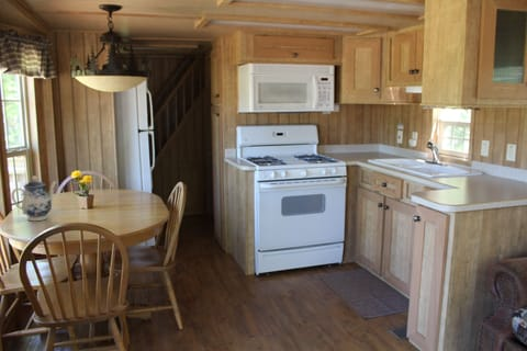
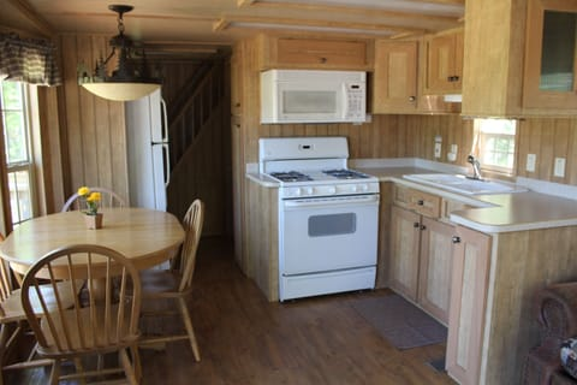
- teapot (35, 197)
